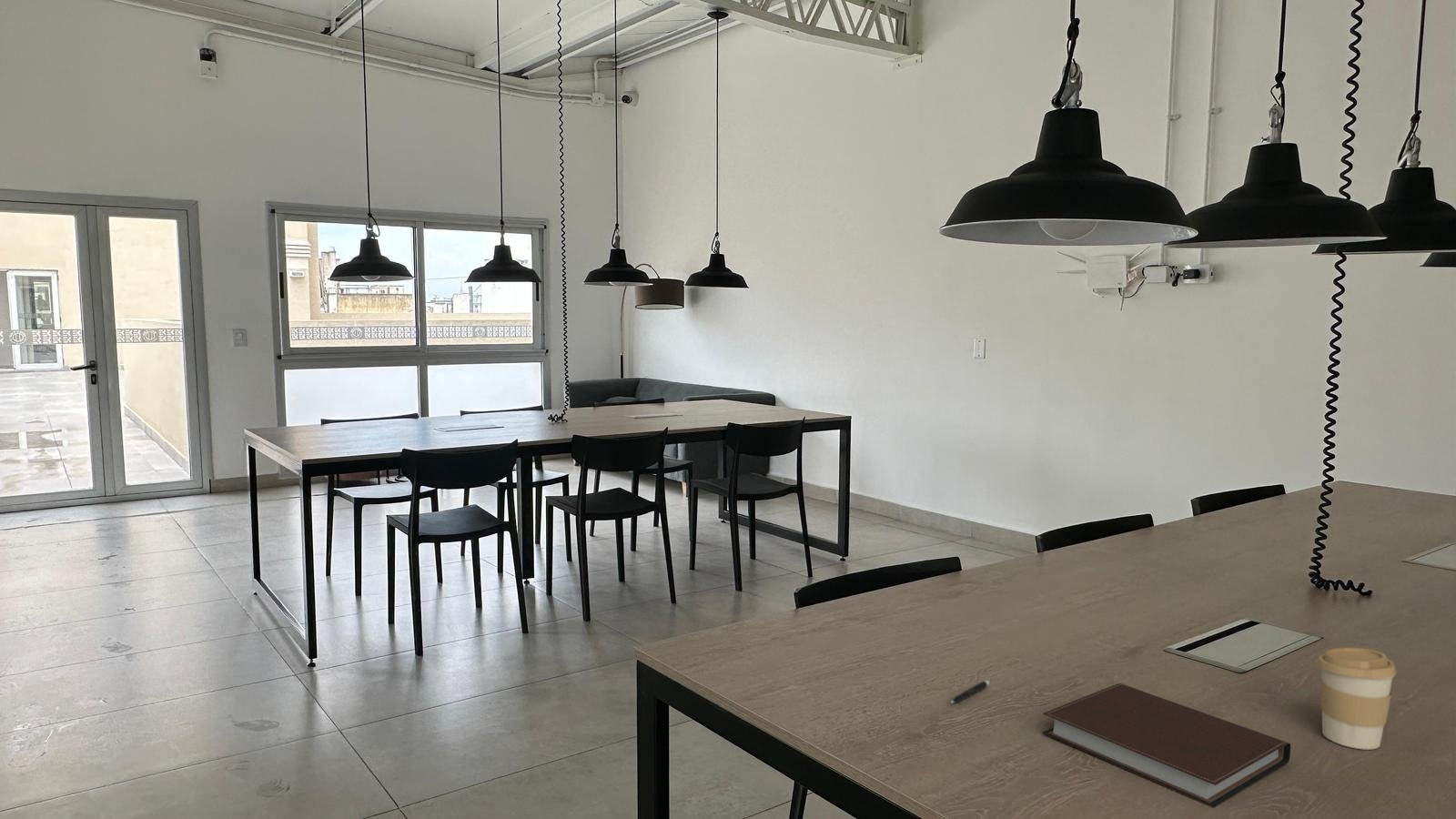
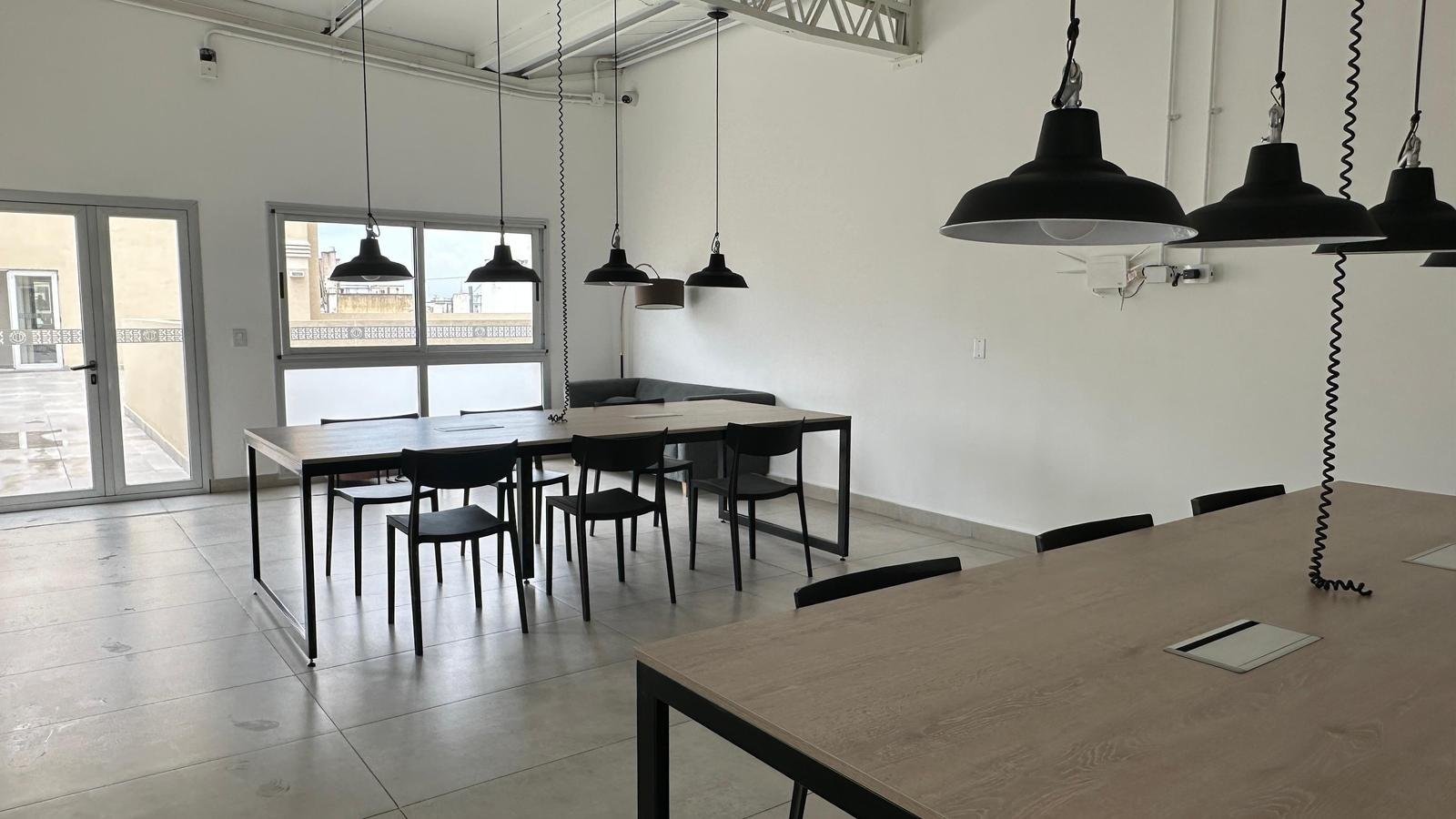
- coffee cup (1354, 694)
- notebook (1162, 736)
- pen (969, 692)
